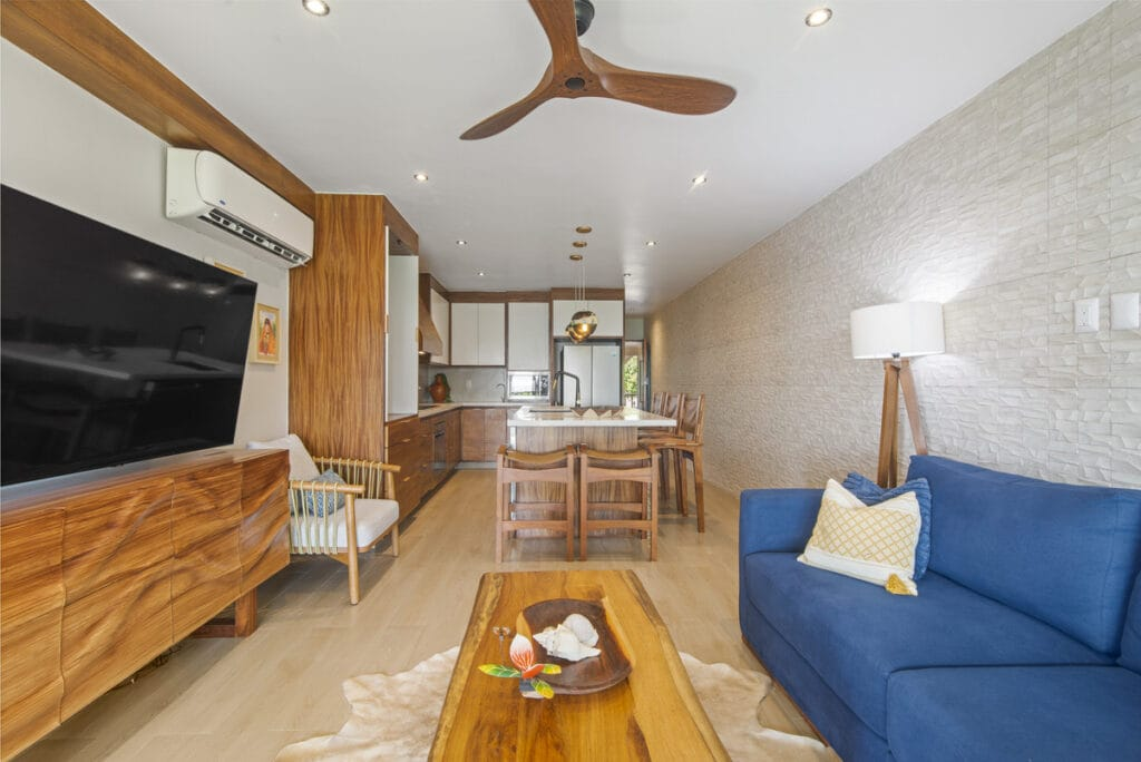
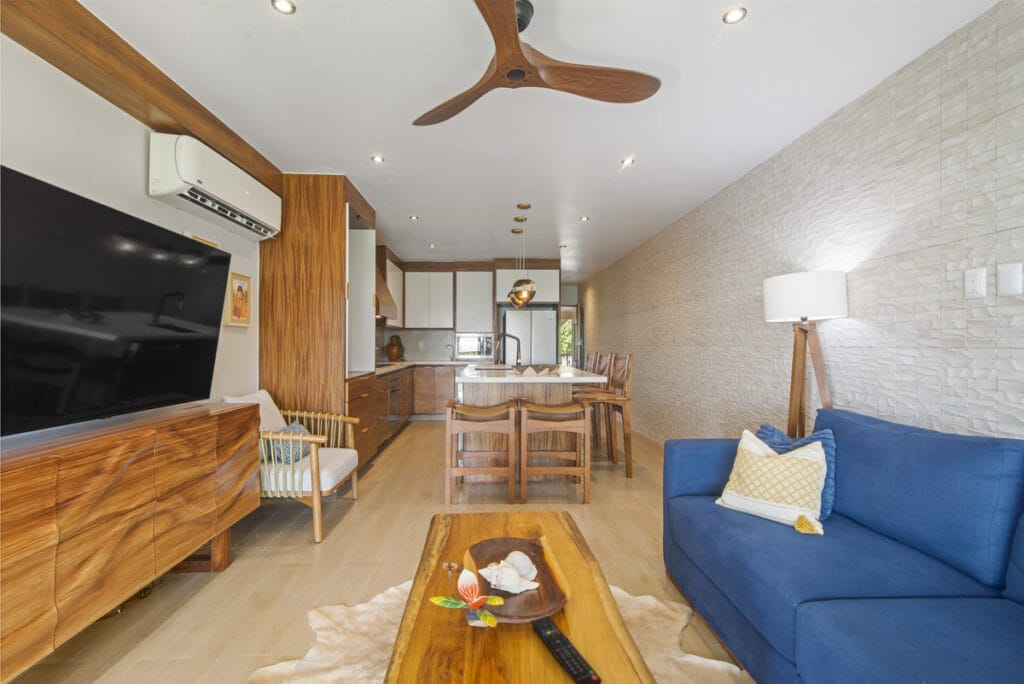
+ remote control (563, 650)
